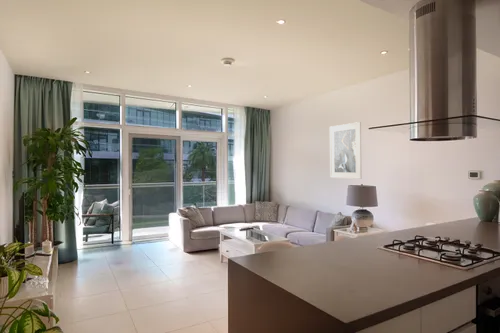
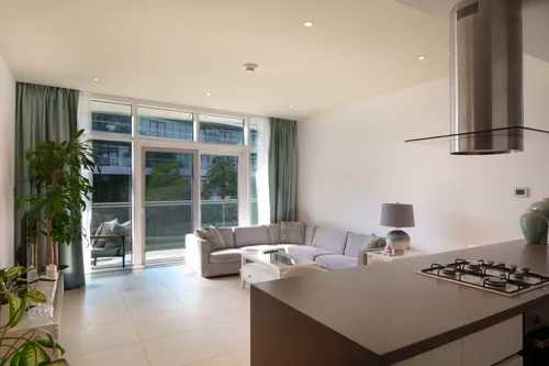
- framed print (344, 151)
